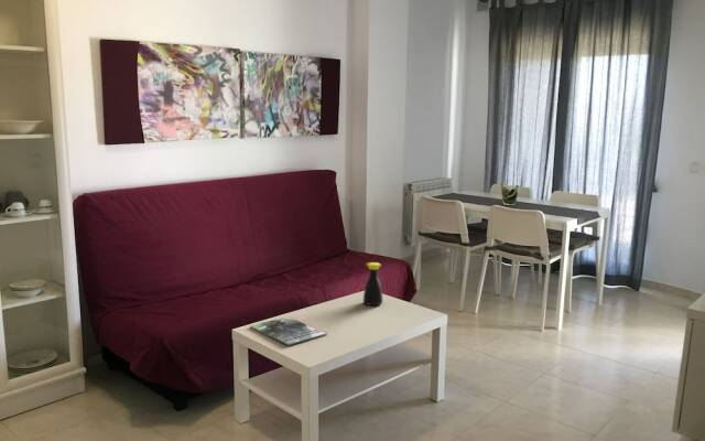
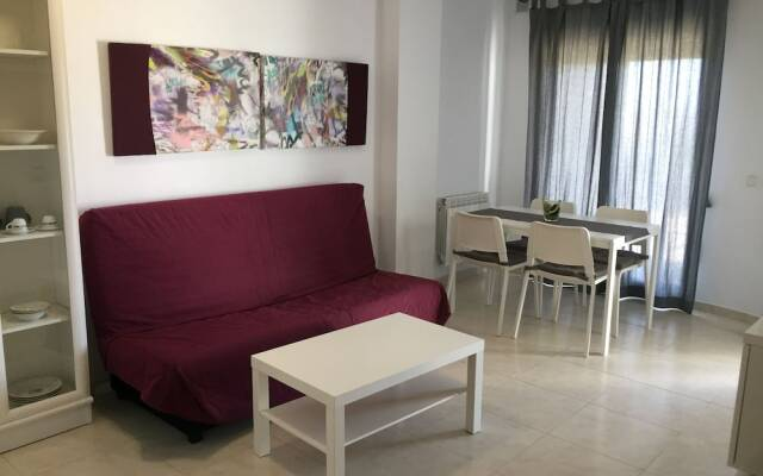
- bottle (372, 283)
- magazine (288, 330)
